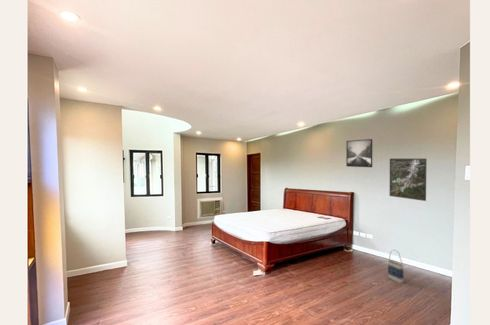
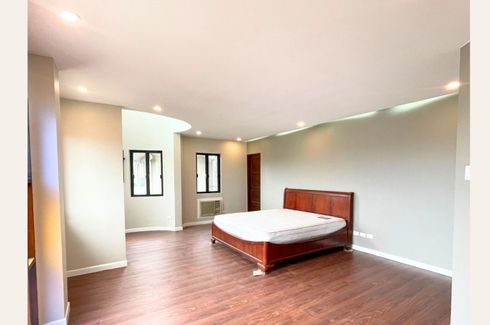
- bag (395, 264)
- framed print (358, 153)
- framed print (406, 178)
